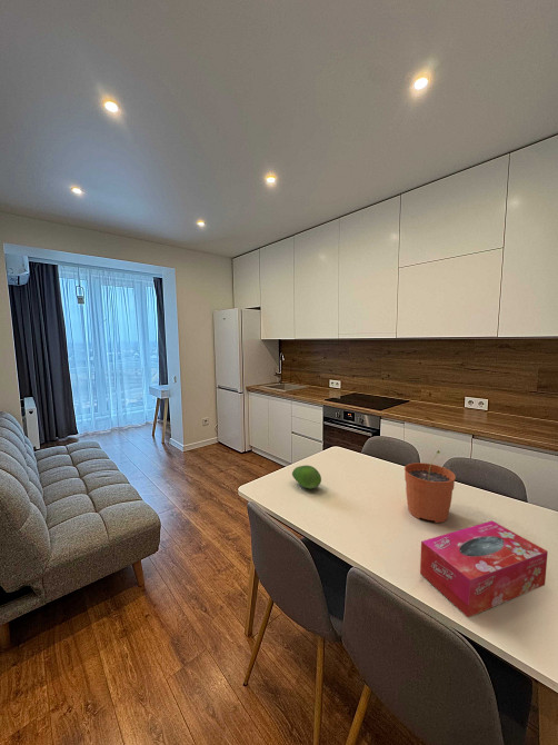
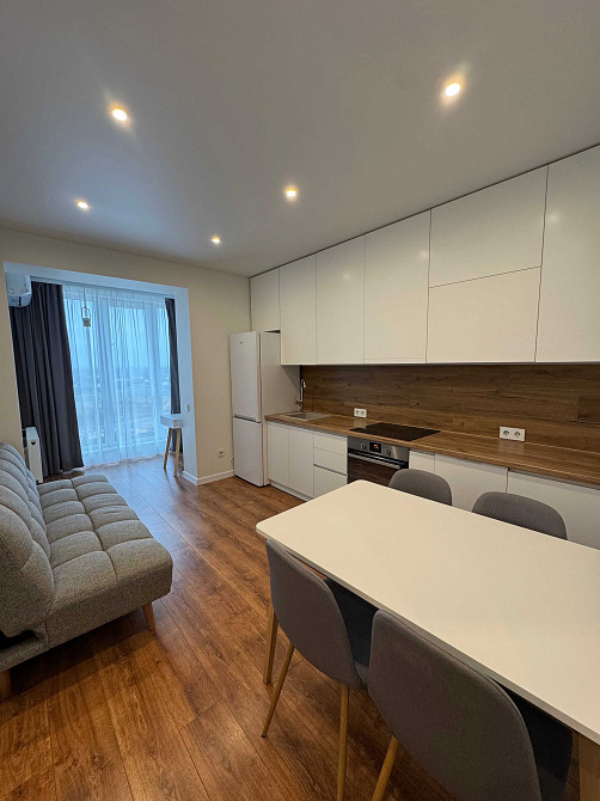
- tissue box (481, 562)
- plant pot (428, 481)
- fruit (306, 475)
